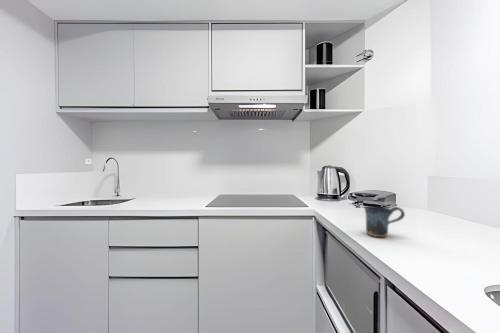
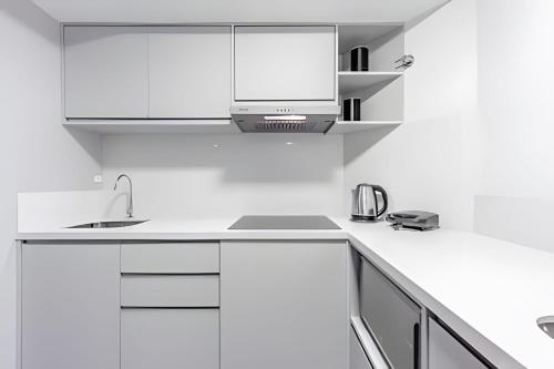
- mug (382, 221)
